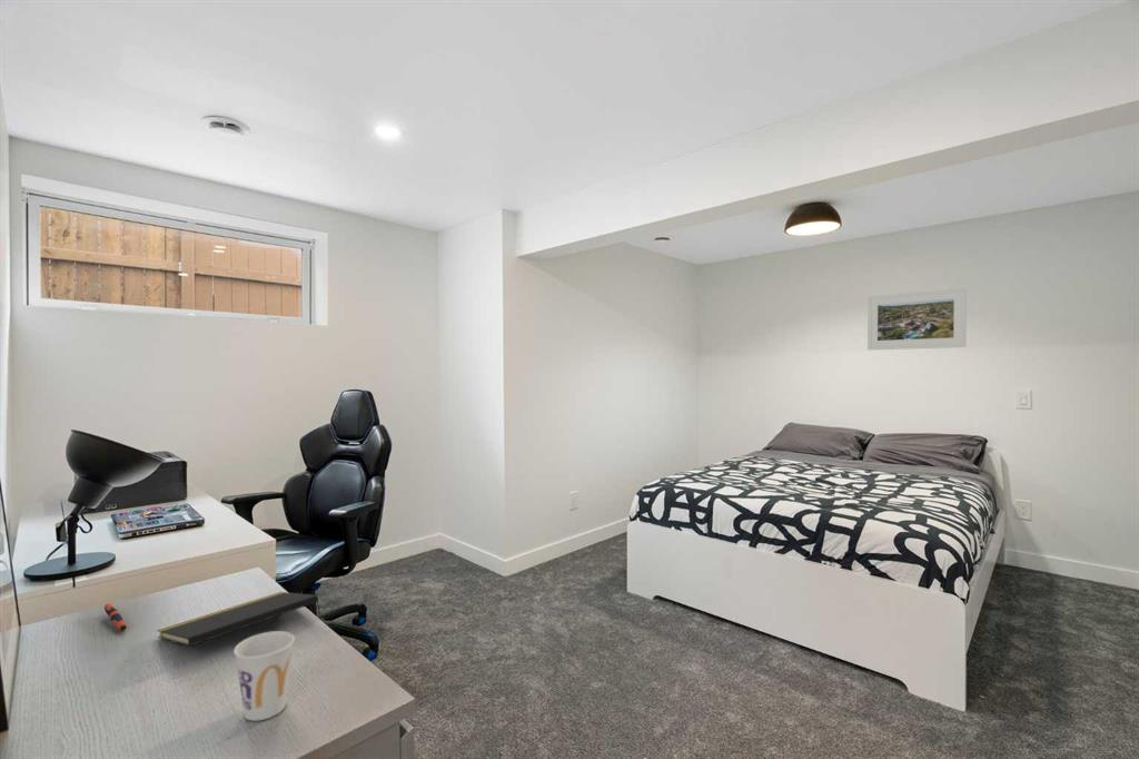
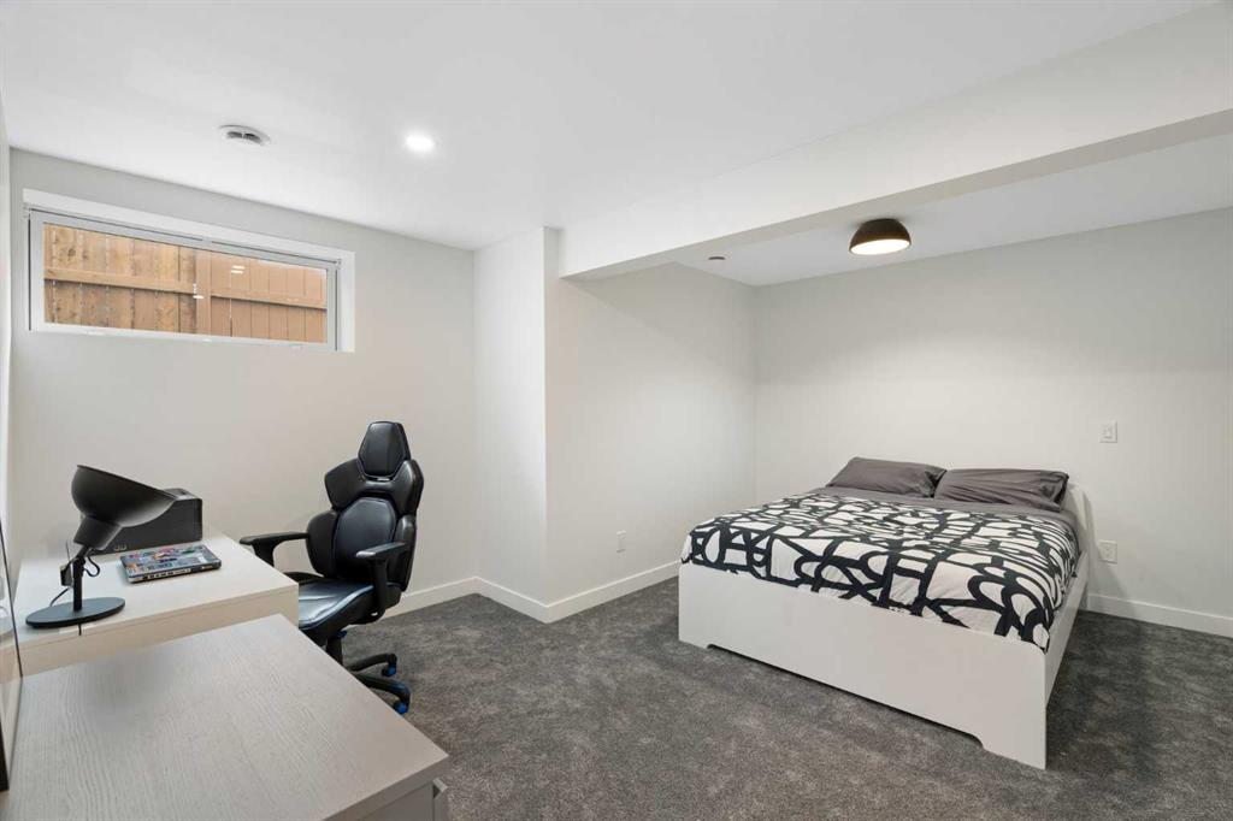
- notepad (240, 615)
- pen (115, 617)
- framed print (914, 321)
- cup (265, 676)
